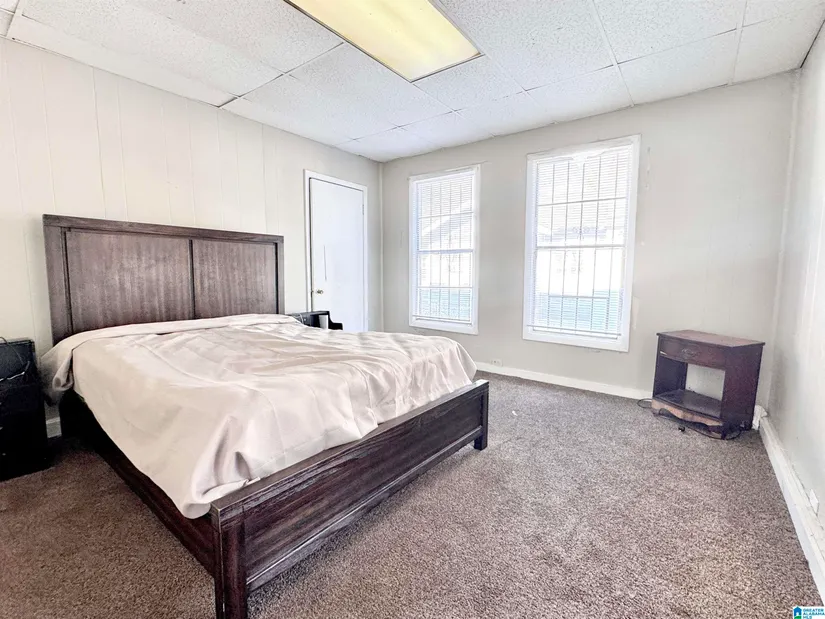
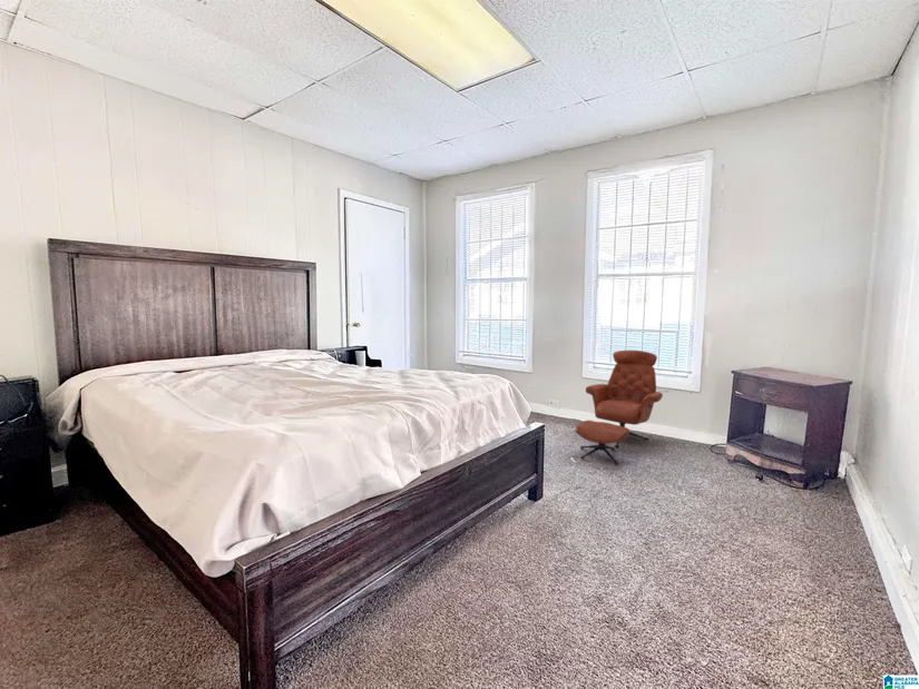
+ armchair (615, 400)
